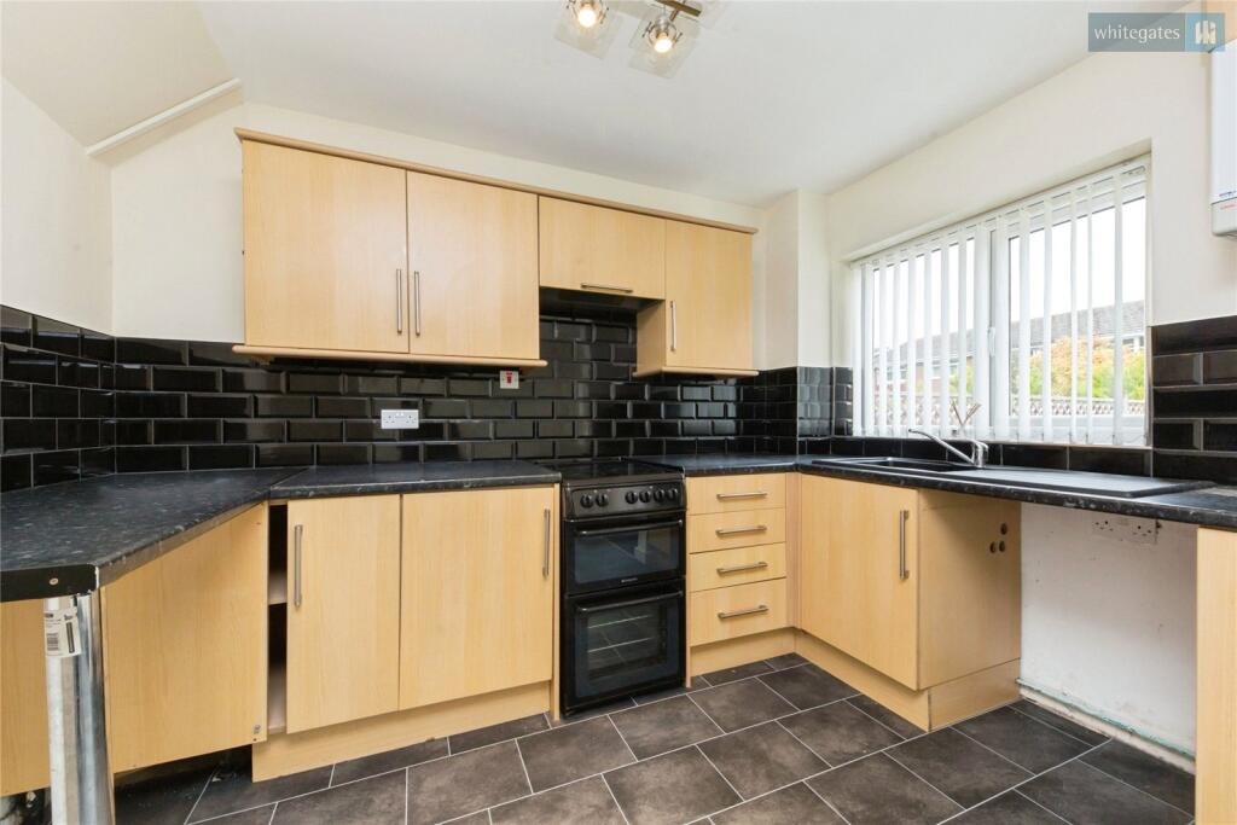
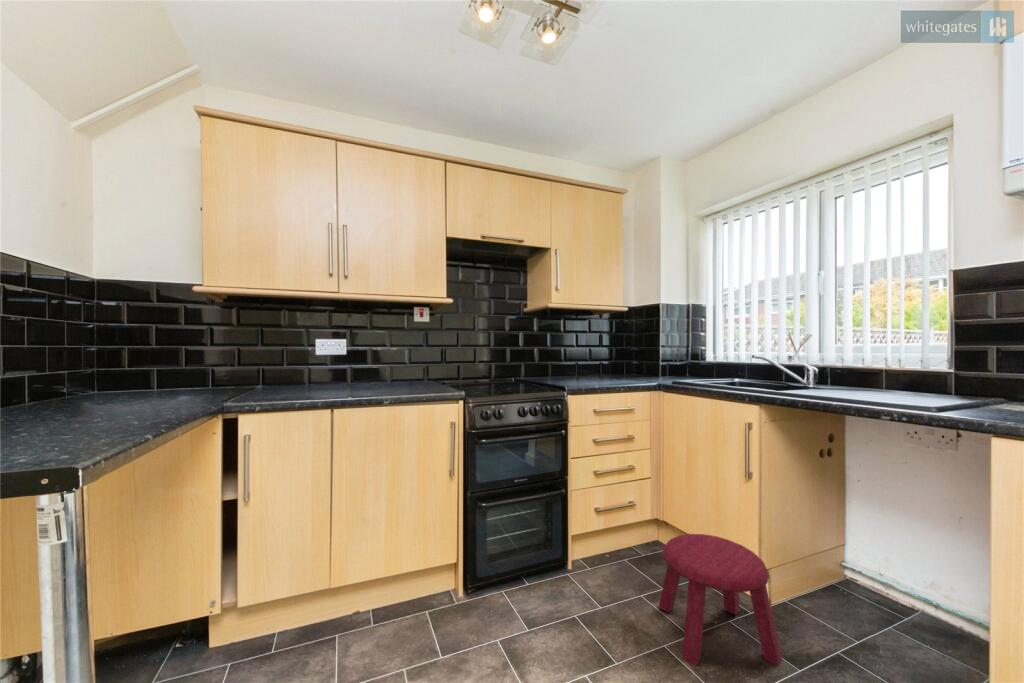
+ stool (713, 588)
